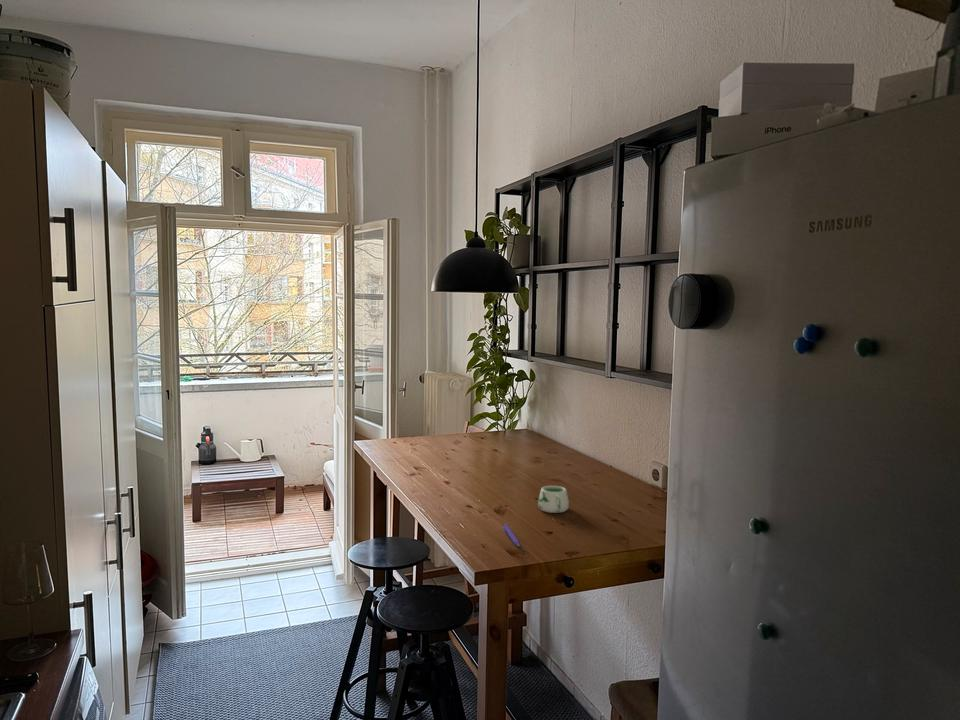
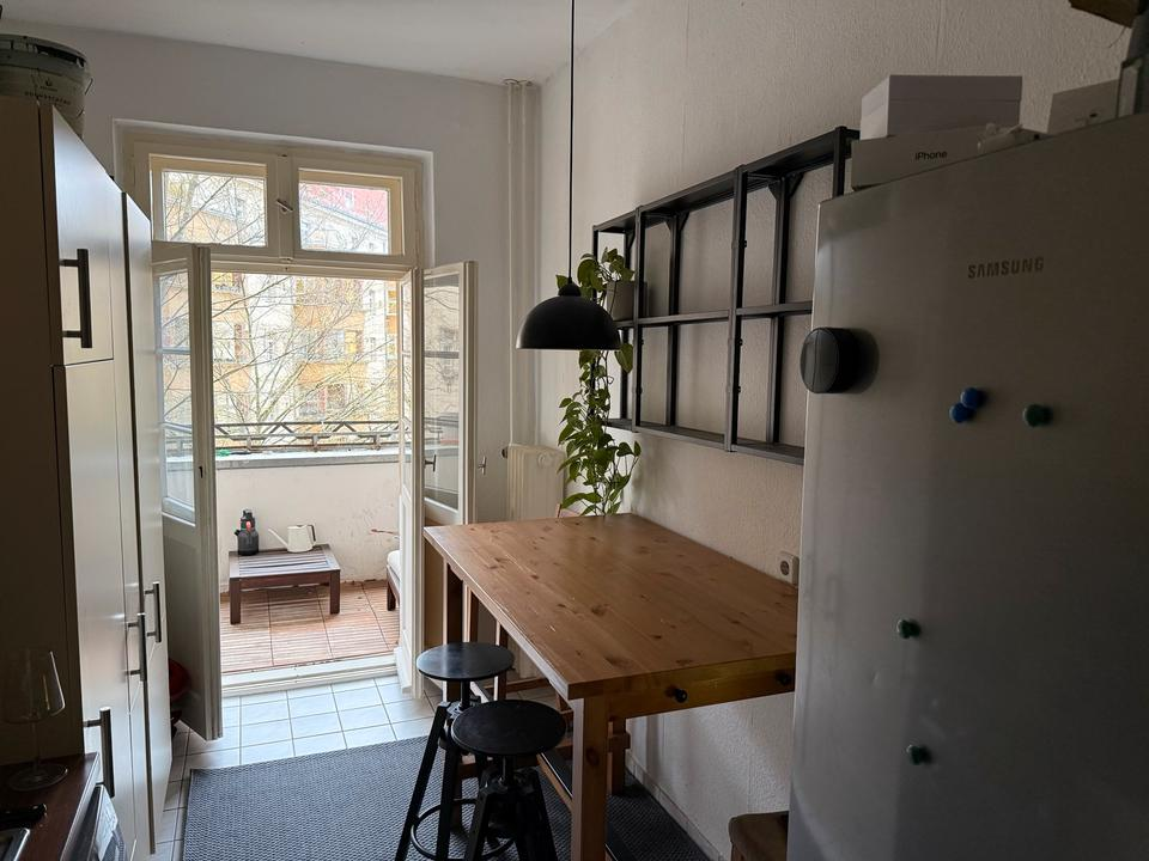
- mug (554, 500)
- pen (511, 535)
